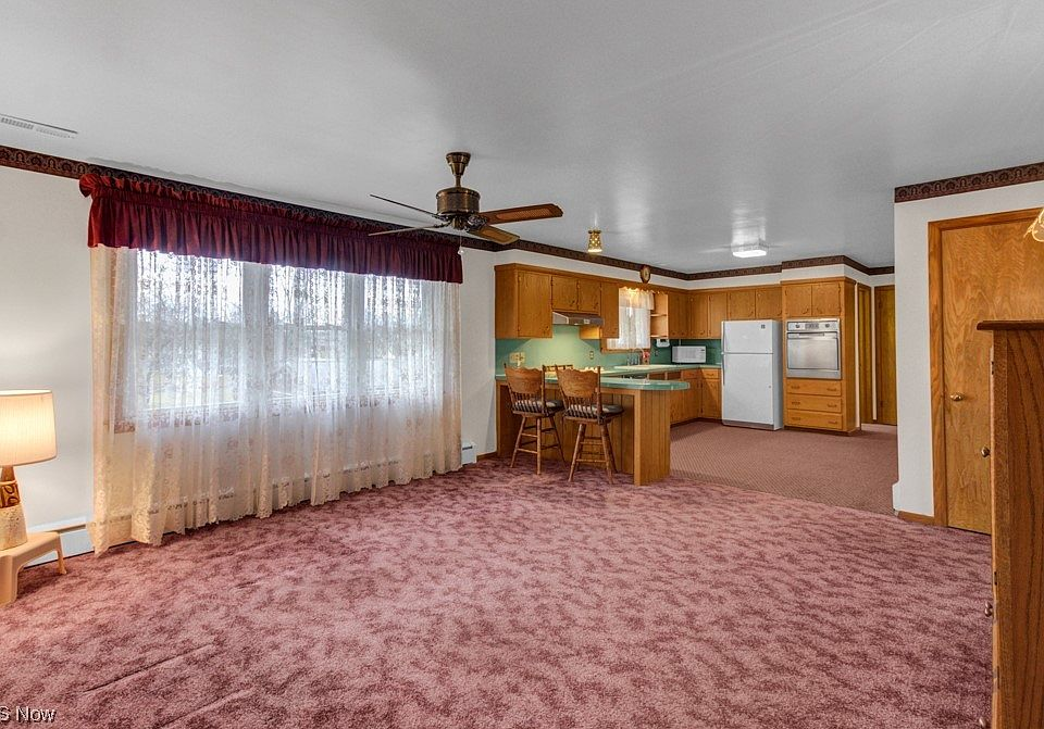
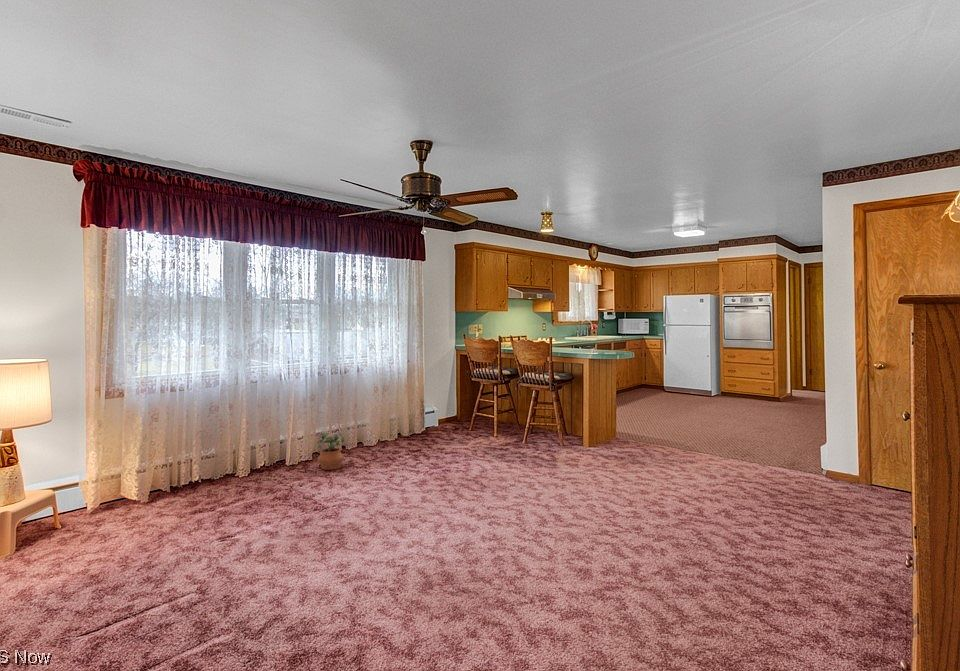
+ potted plant (328, 449)
